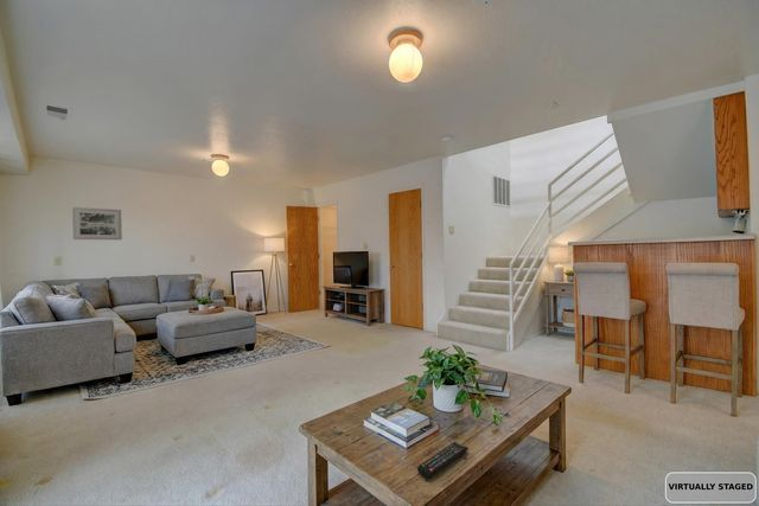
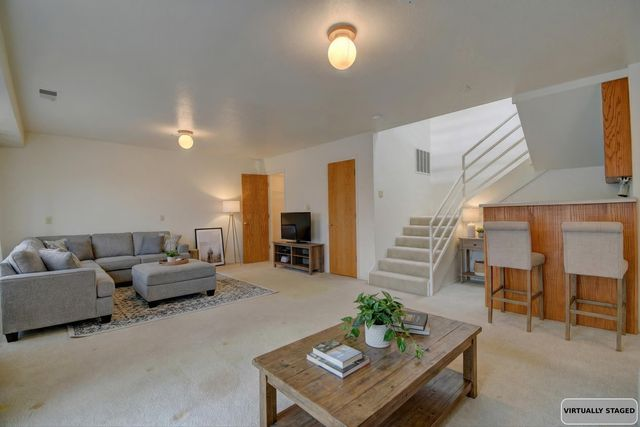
- remote control (444, 459)
- wall art (97, 224)
